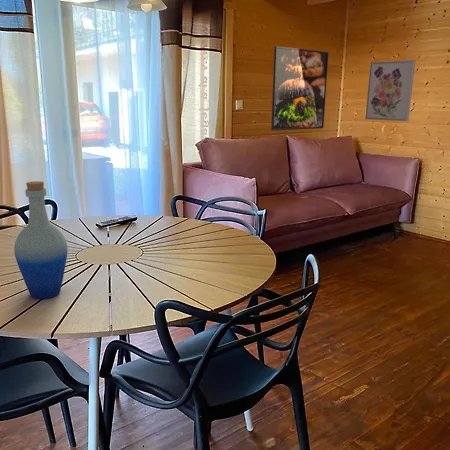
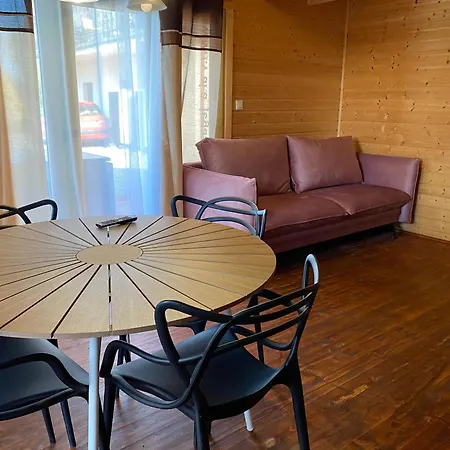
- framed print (300, 90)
- wall art (389, 91)
- bottle (40, 239)
